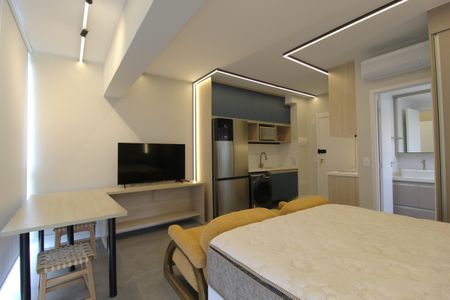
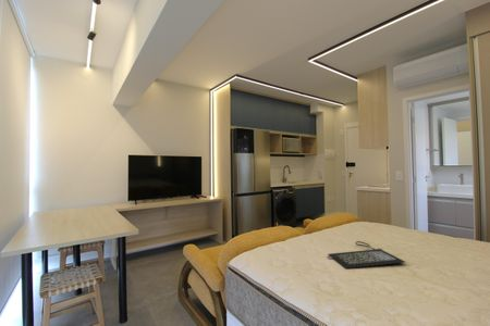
+ clutch bag (366, 256)
